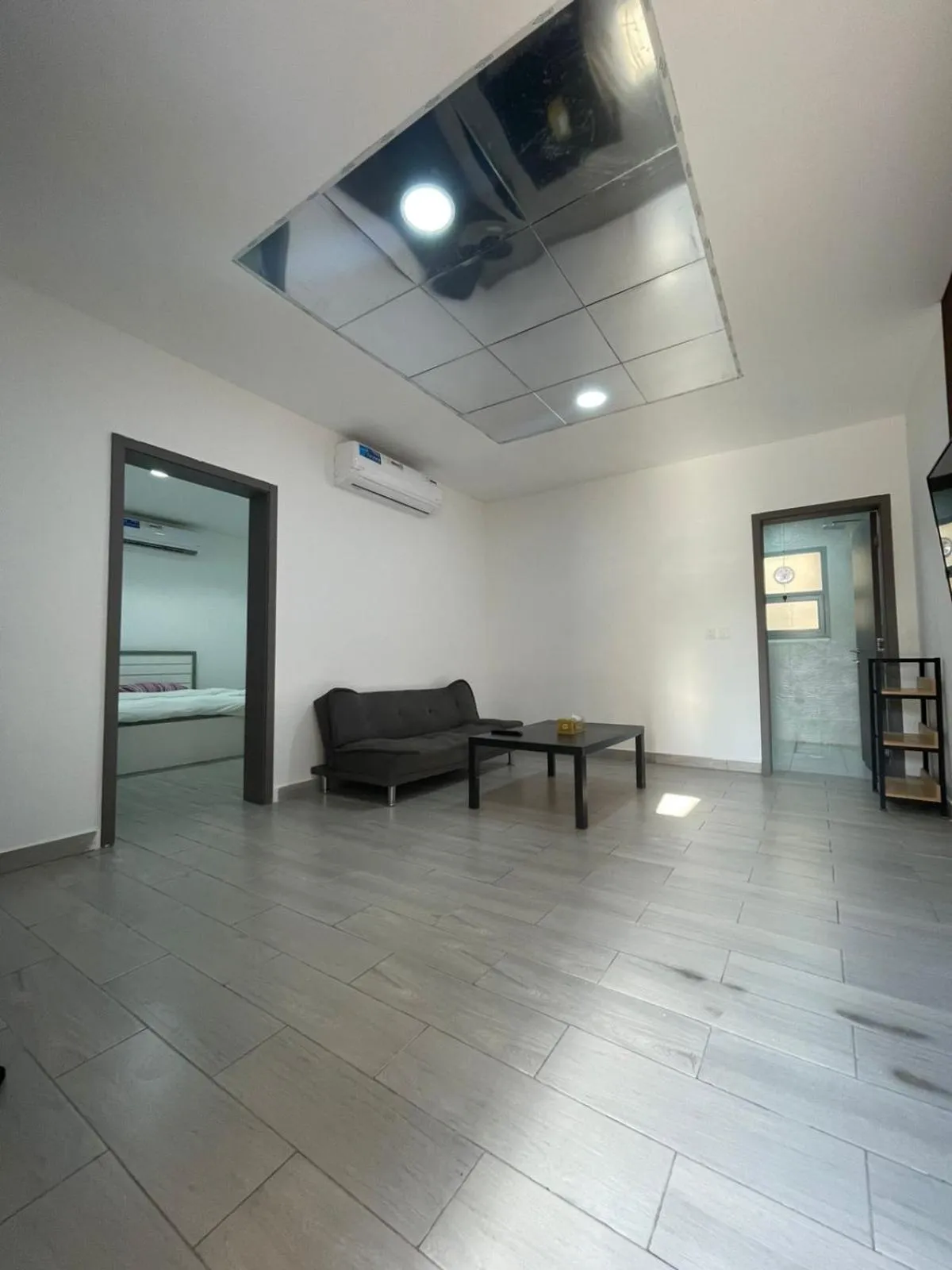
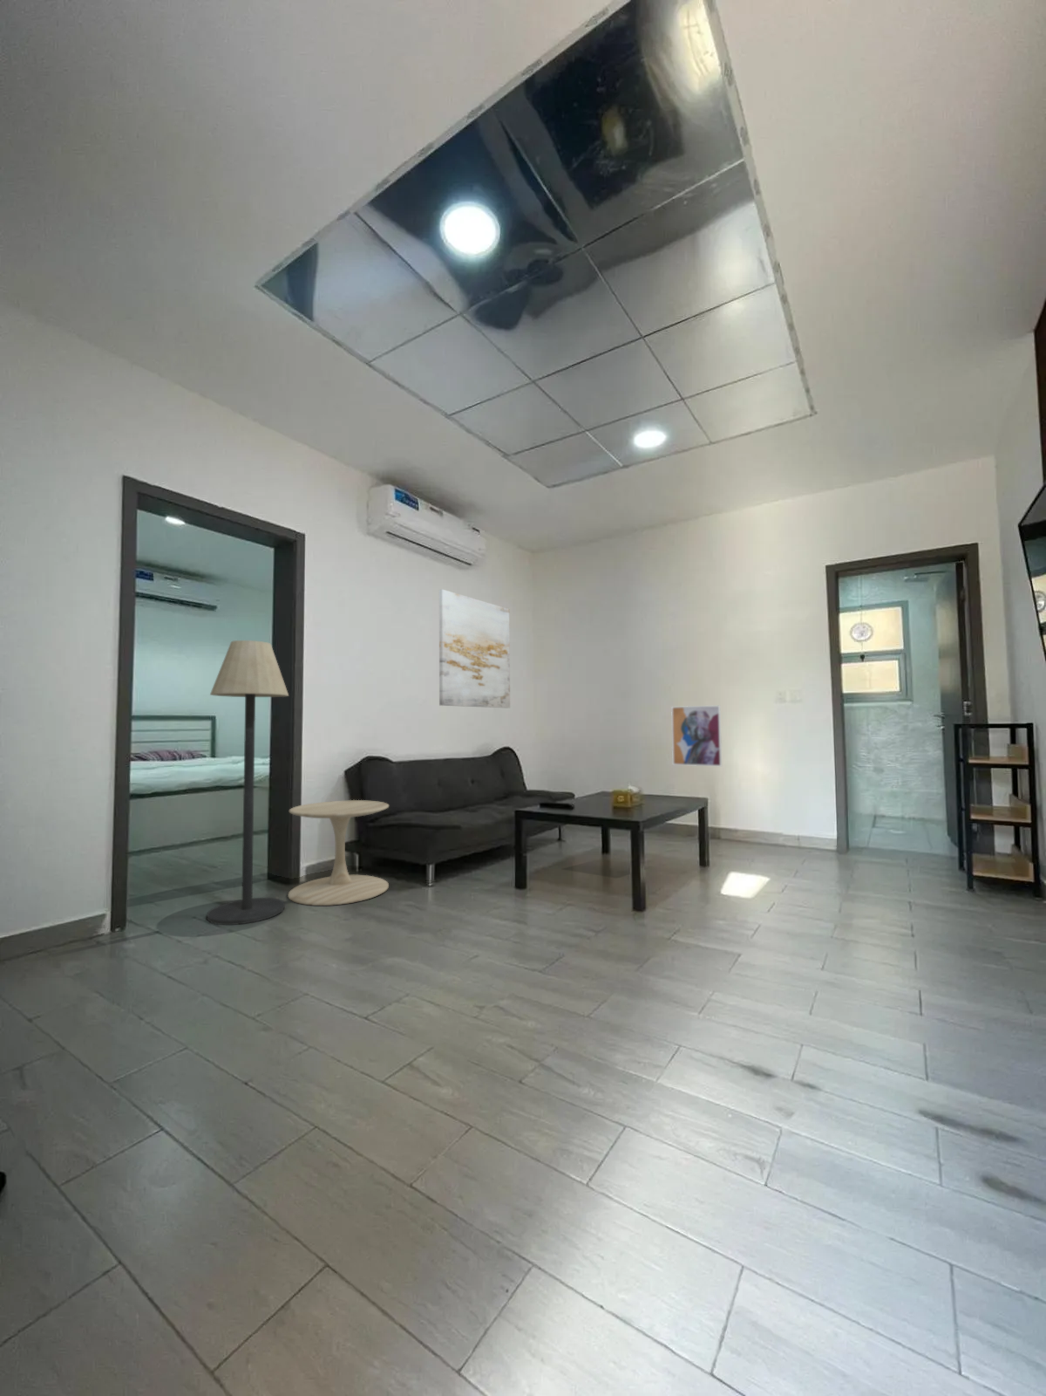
+ wall art (696, 735)
+ side table (340, 849)
+ floor lamp (248, 776)
+ wall art (477, 653)
